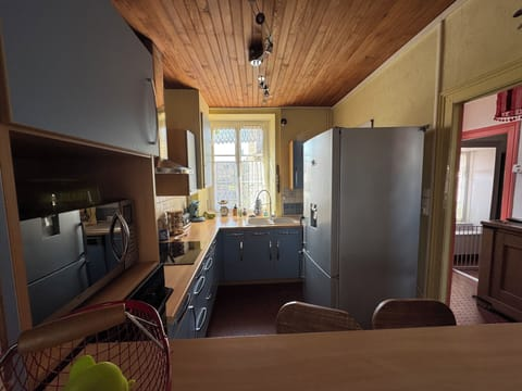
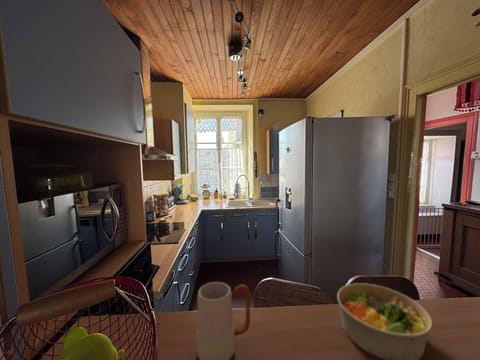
+ bowl (380, 317)
+ mug (223, 318)
